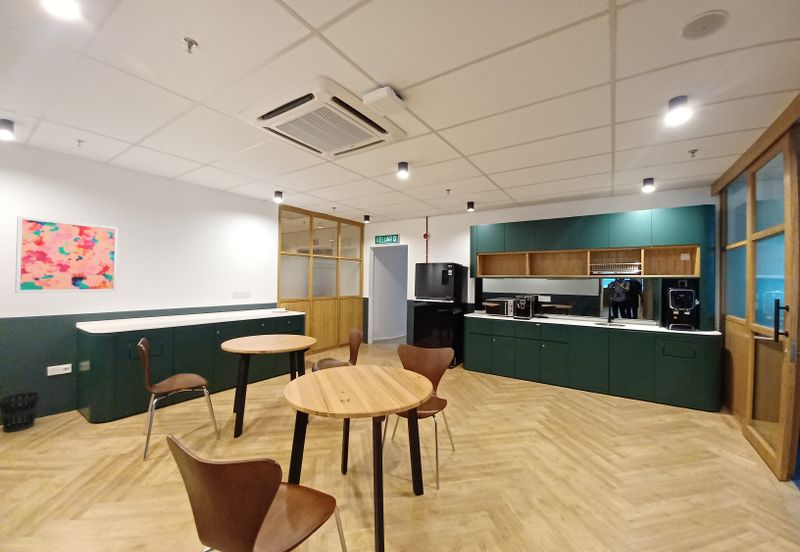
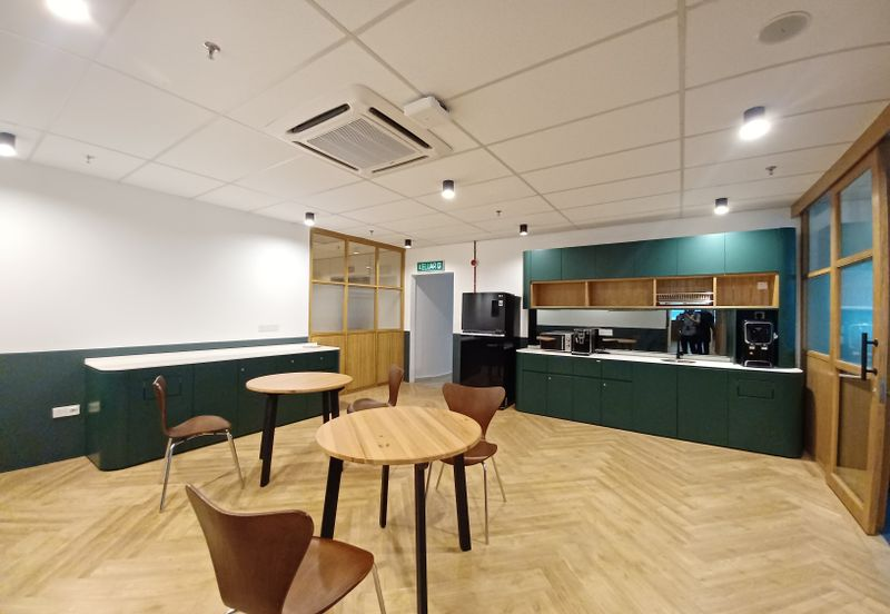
- wall art (71, 257)
- wastebasket (19, 412)
